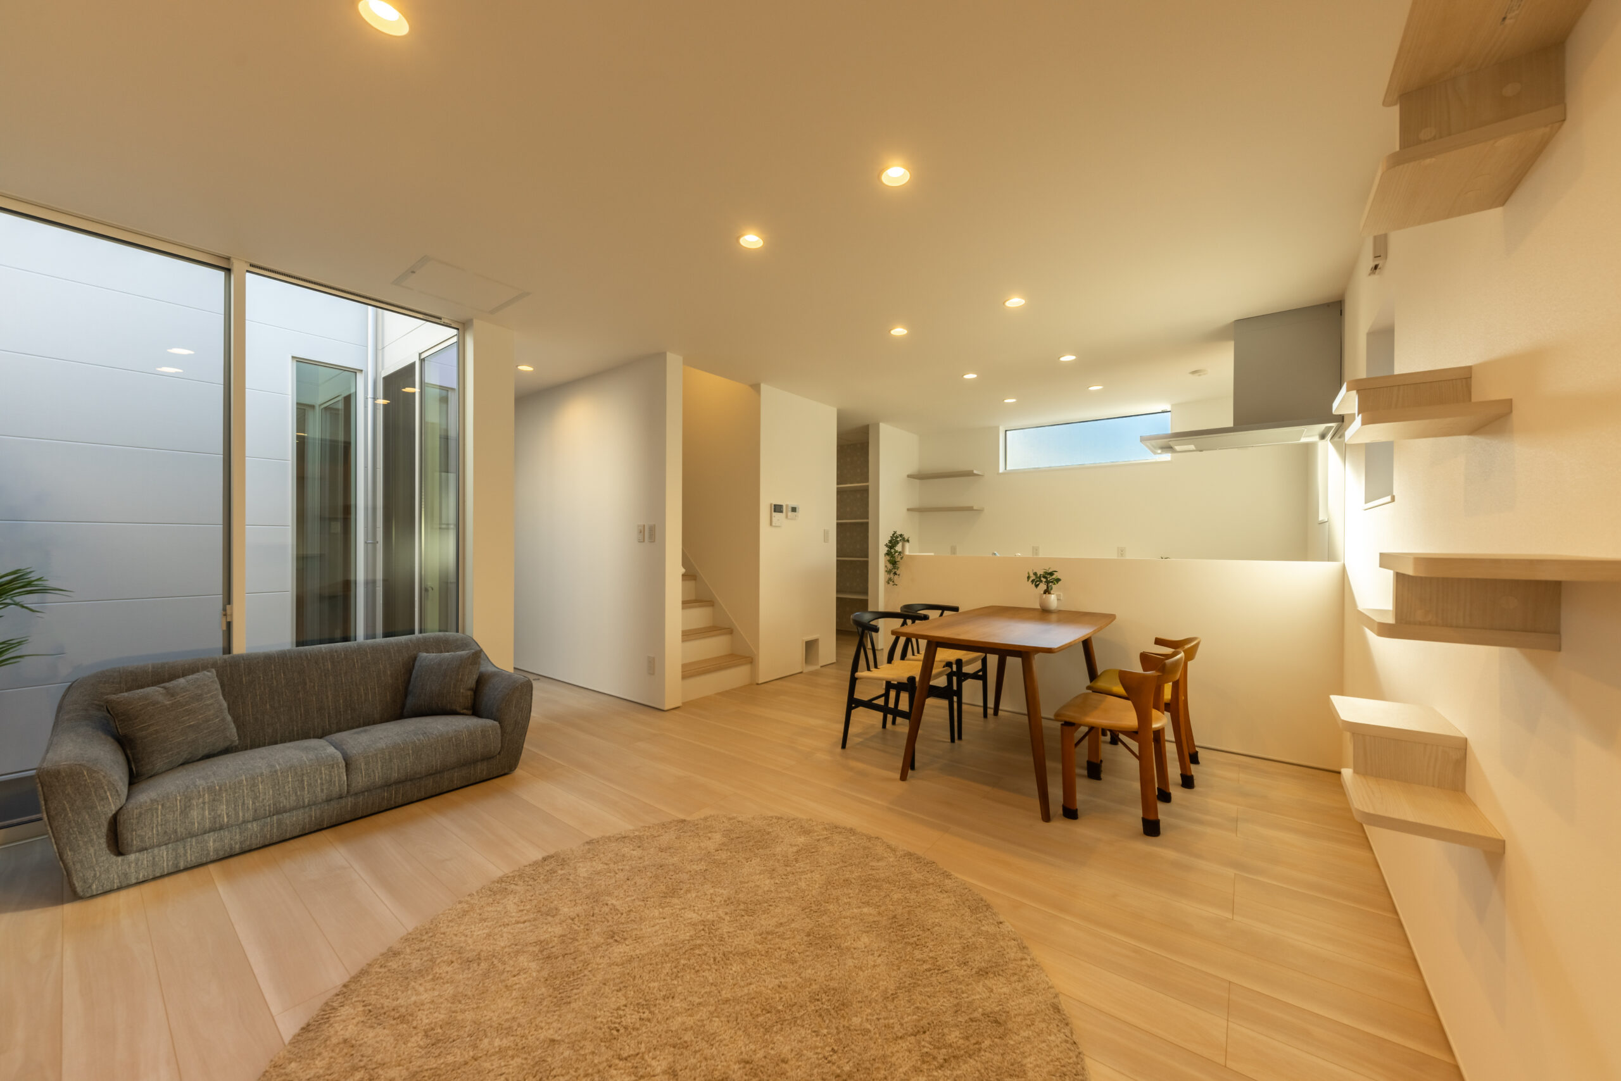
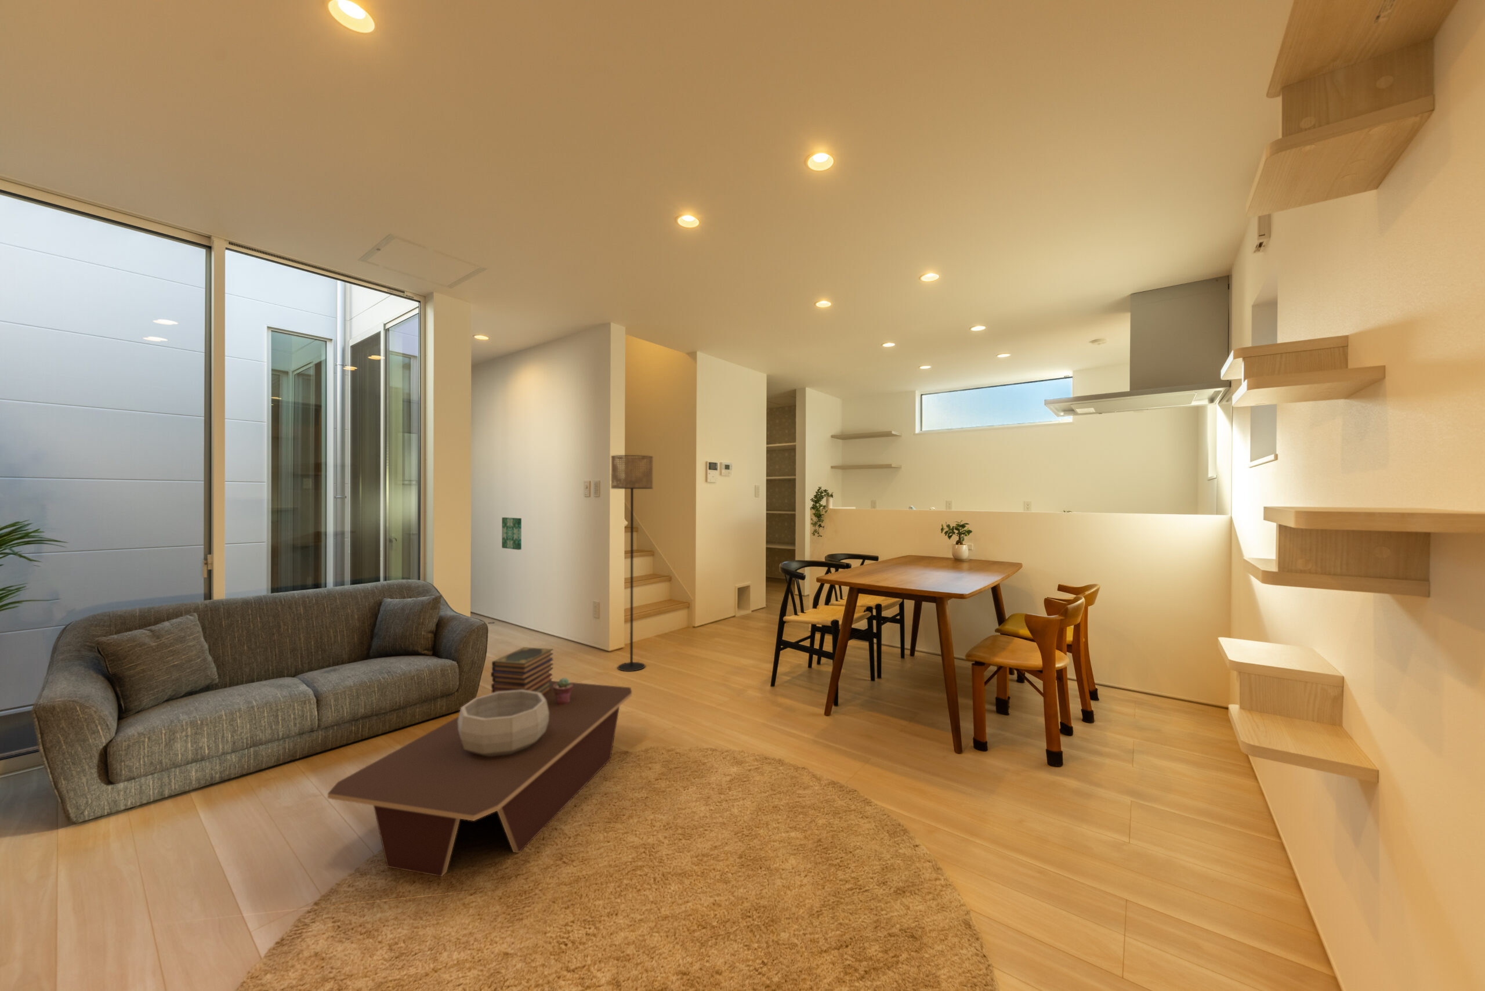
+ wall art (511, 533)
+ potted succulent (563, 689)
+ coffee table (512, 760)
+ floor lamp (631, 562)
+ book stack (523, 676)
+ decorative bowl (504, 722)
